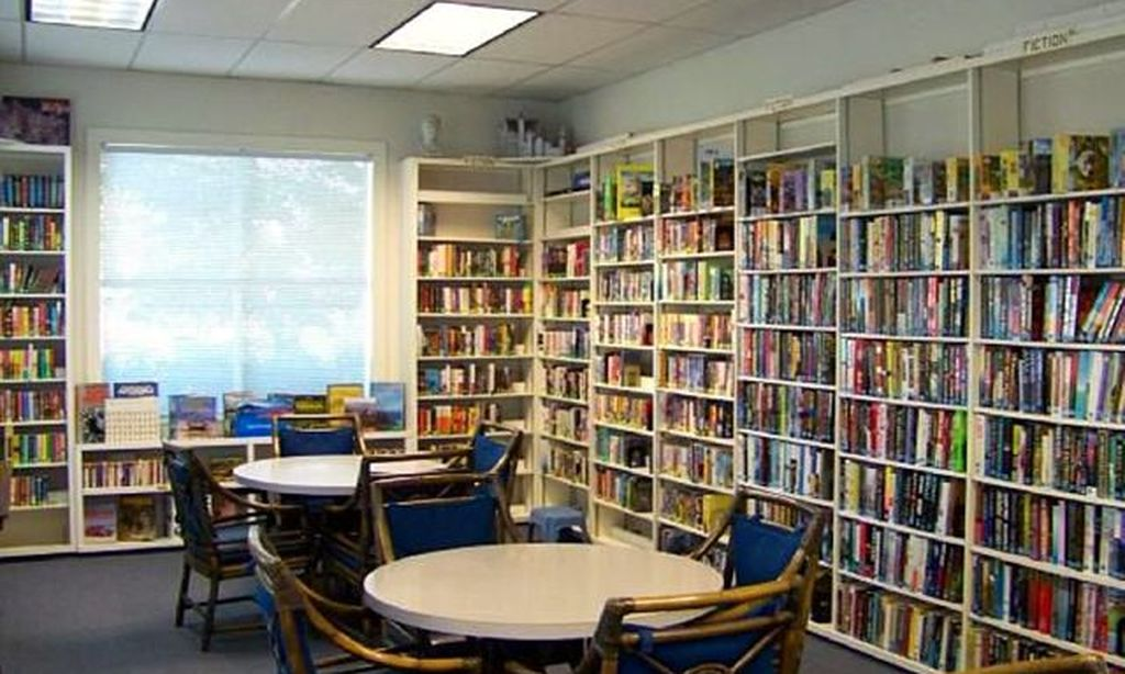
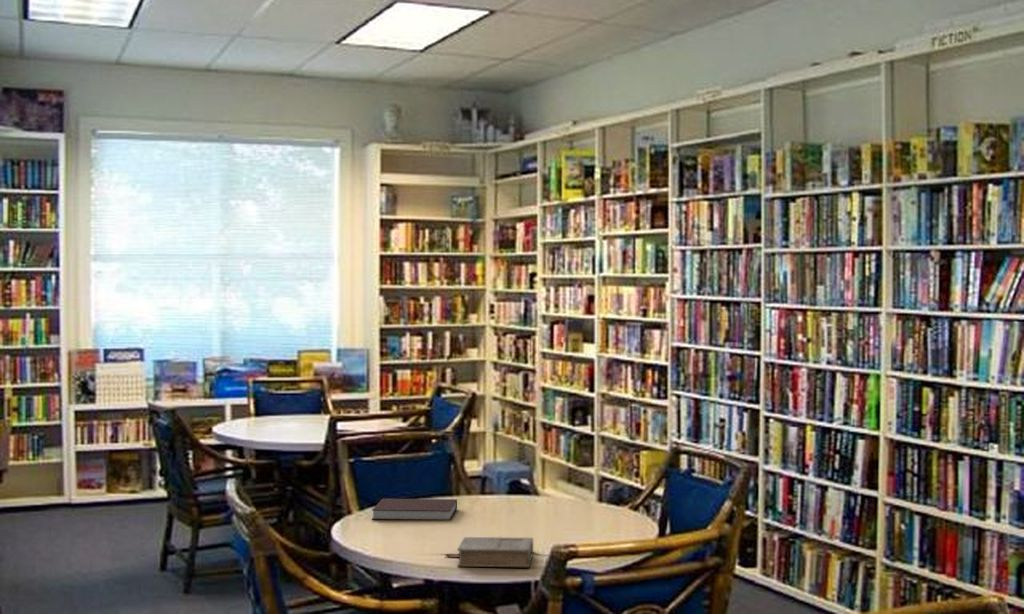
+ book (486, 551)
+ notebook (415, 509)
